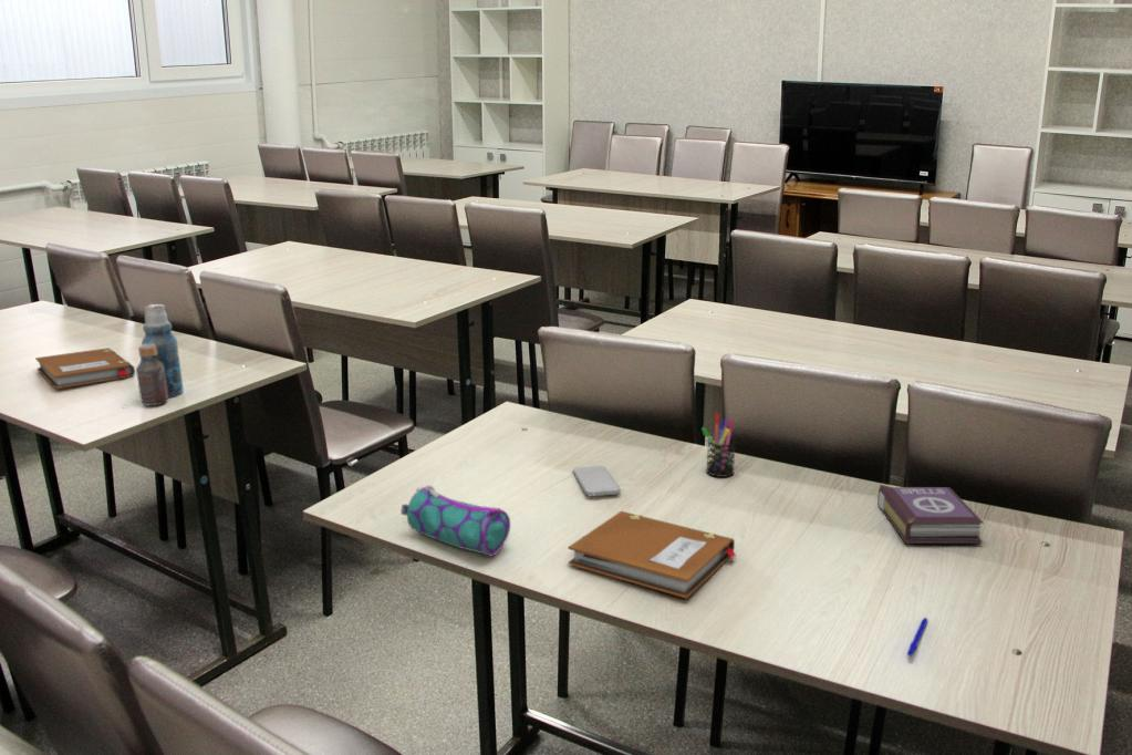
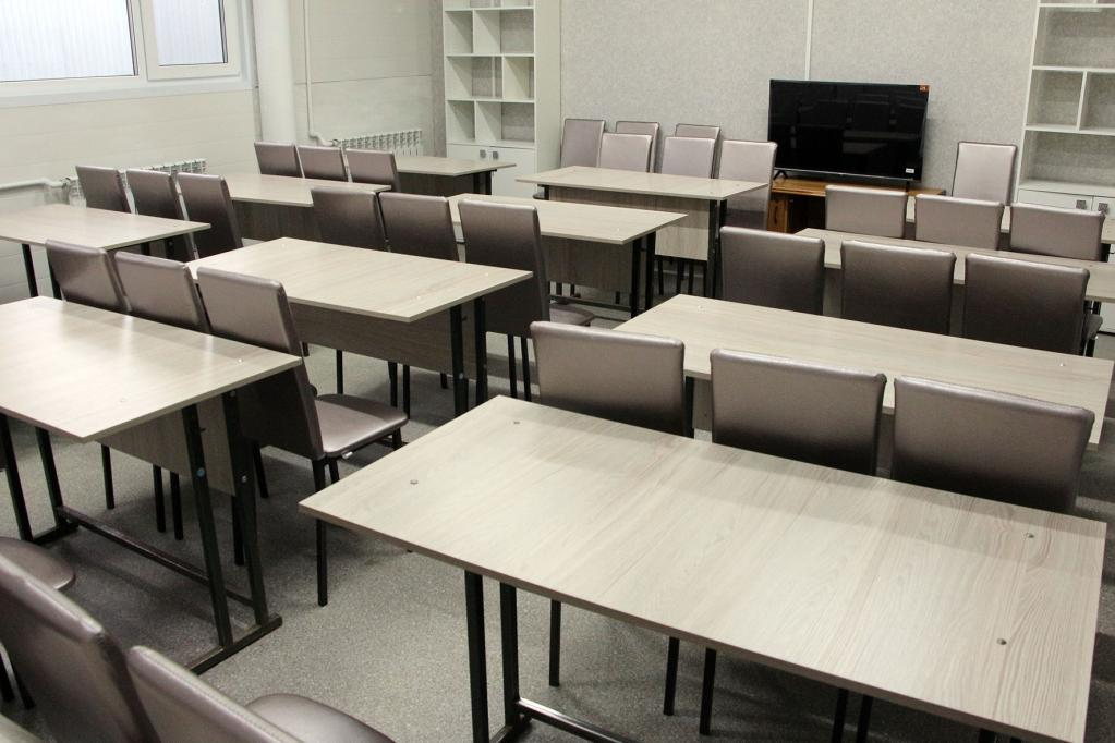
- notebook (655, 550)
- smartphone (595, 480)
- book (927, 511)
- pen (917, 634)
- pen holder (717, 444)
- bottle (156, 352)
- pencil case (456, 519)
- notebook (85, 366)
